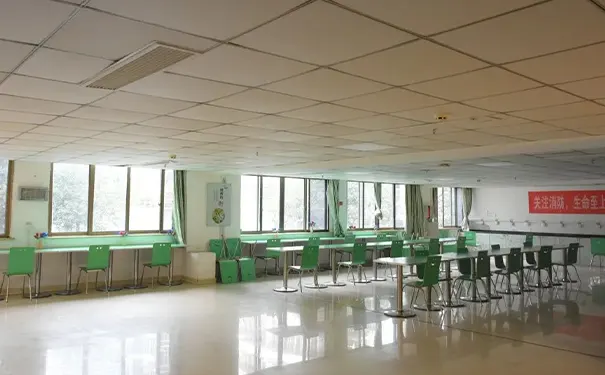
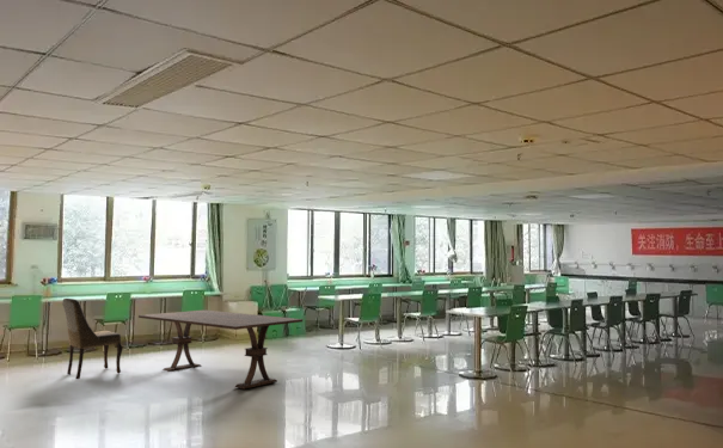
+ dining chair (93, 335)
+ dining table (222, 327)
